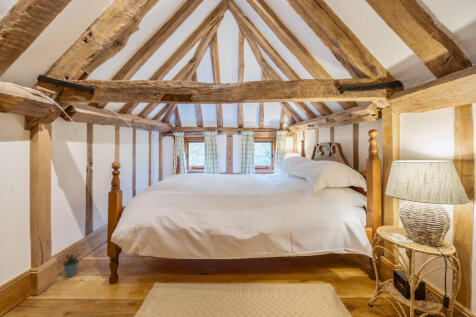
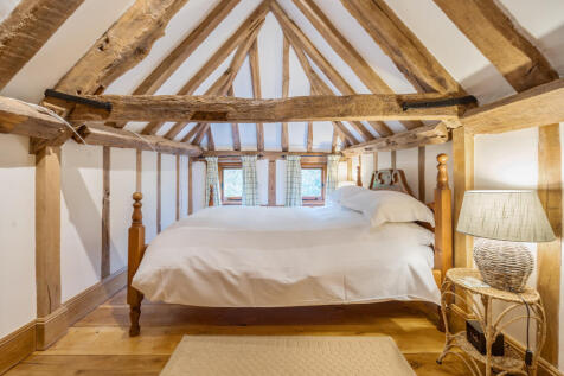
- potted plant (73, 263)
